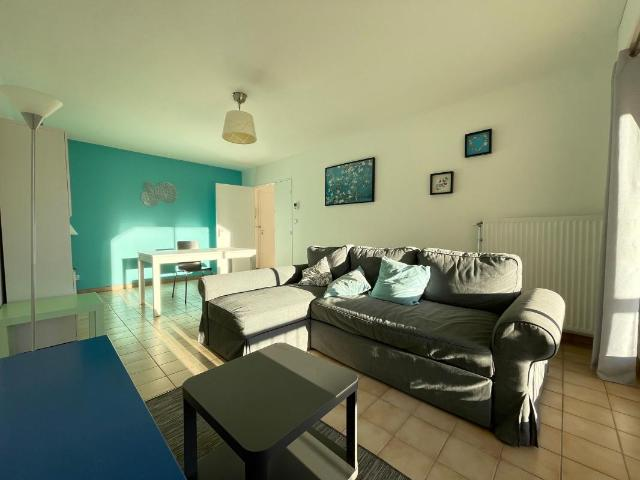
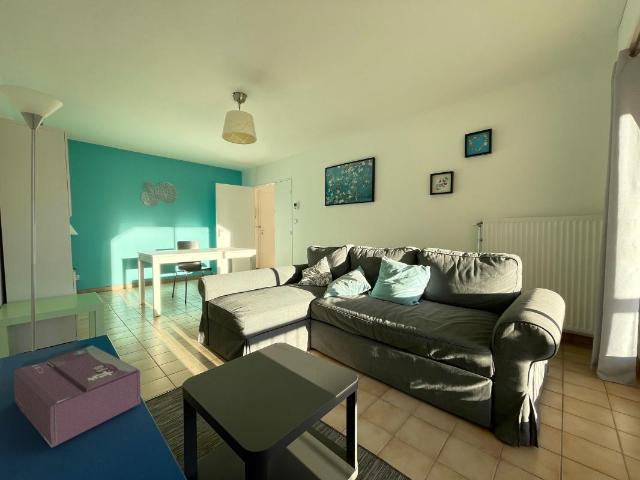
+ tissue box (77, 385)
